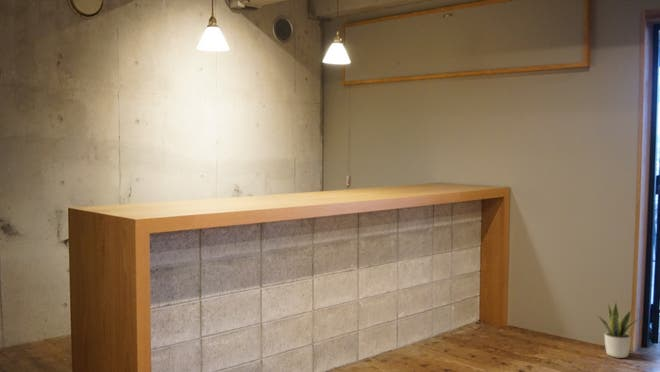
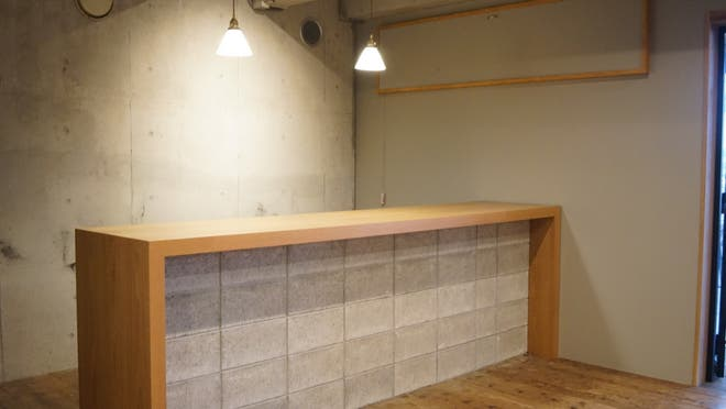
- potted plant (618, 327)
